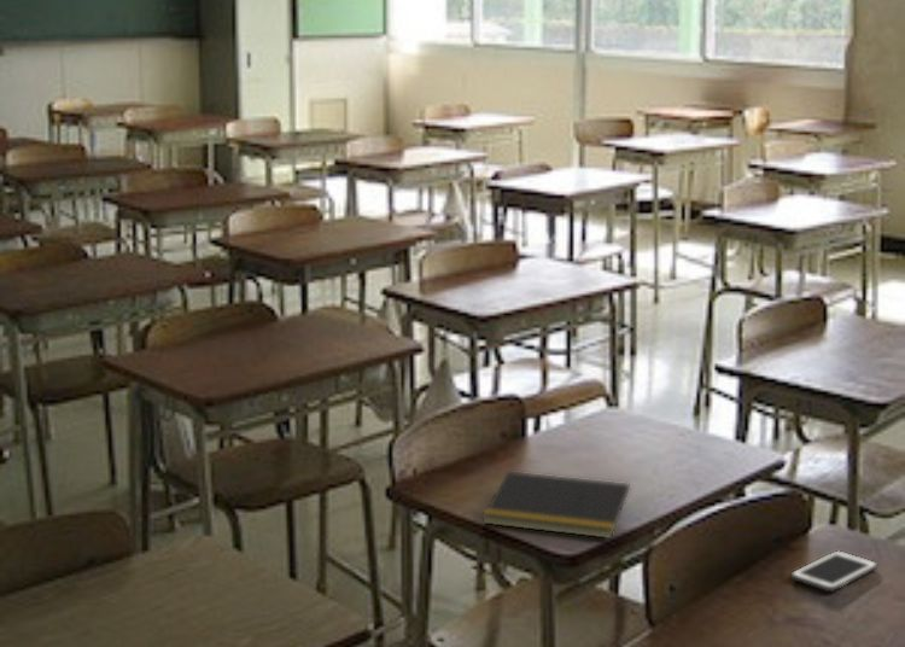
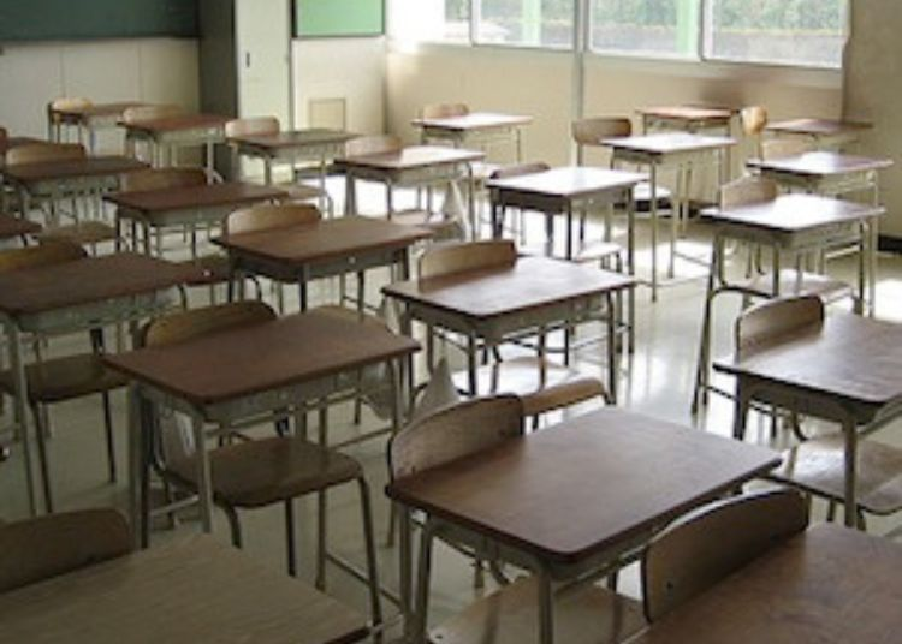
- cell phone (834, 571)
- notepad (556, 502)
